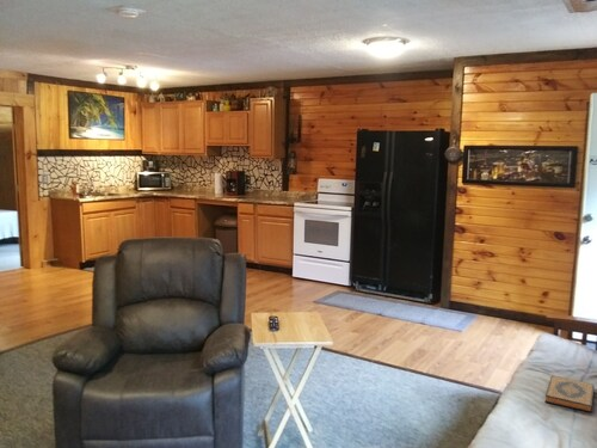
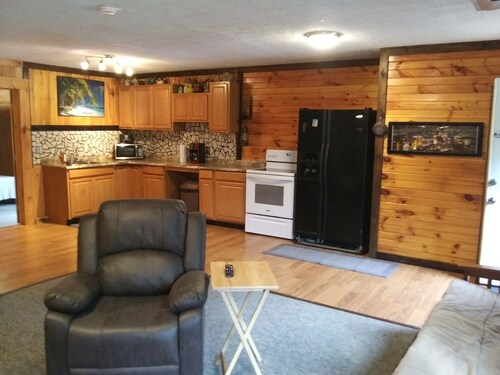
- hardback book (570, 392)
